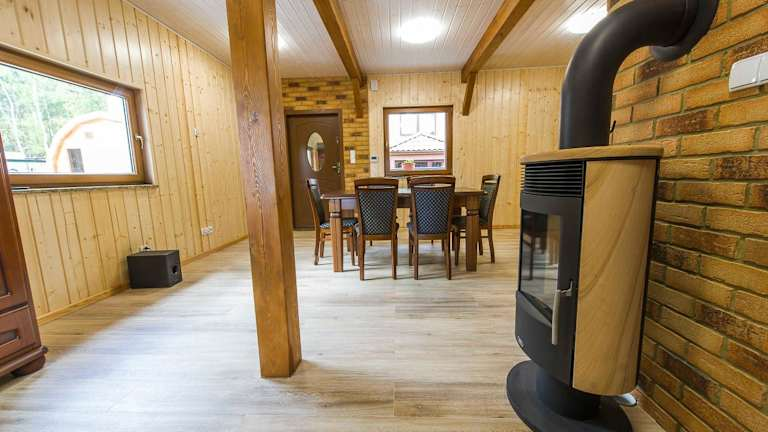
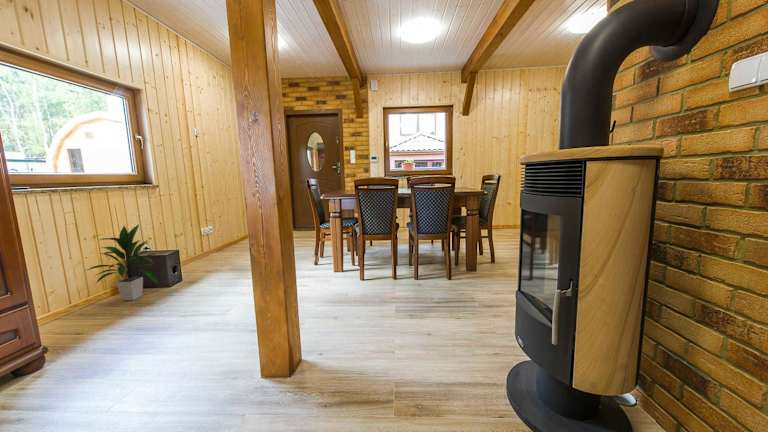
+ indoor plant (128, 263)
